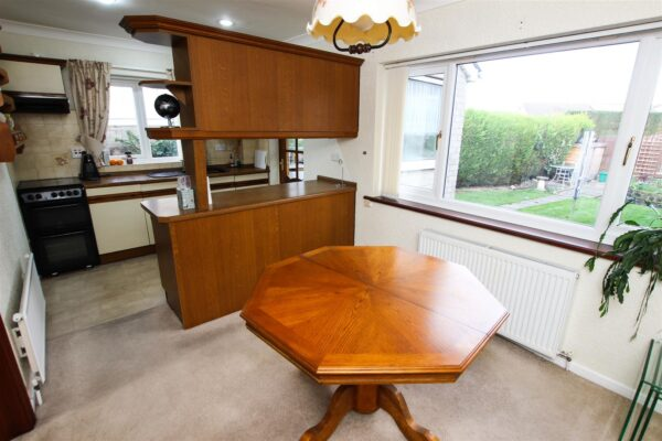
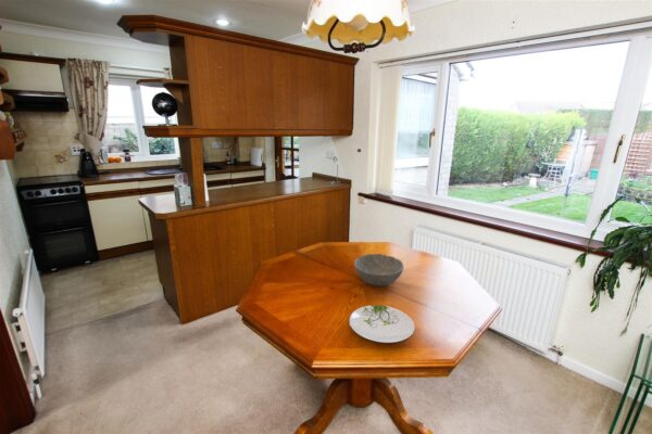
+ plate (380, 326)
+ bowl (378, 272)
